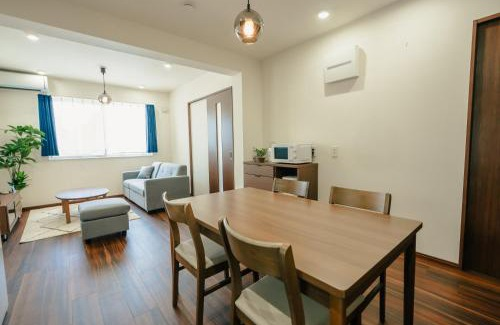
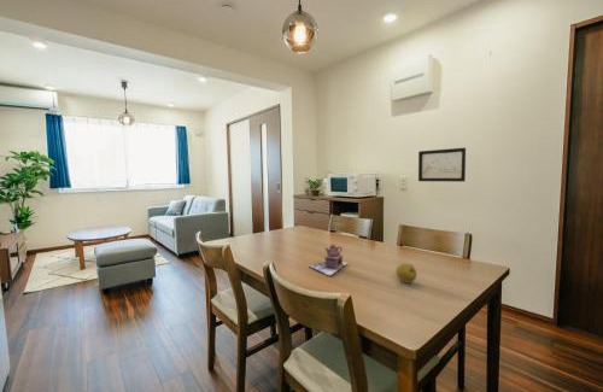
+ fruit (405, 273)
+ teapot (332, 256)
+ wall art (440, 165)
